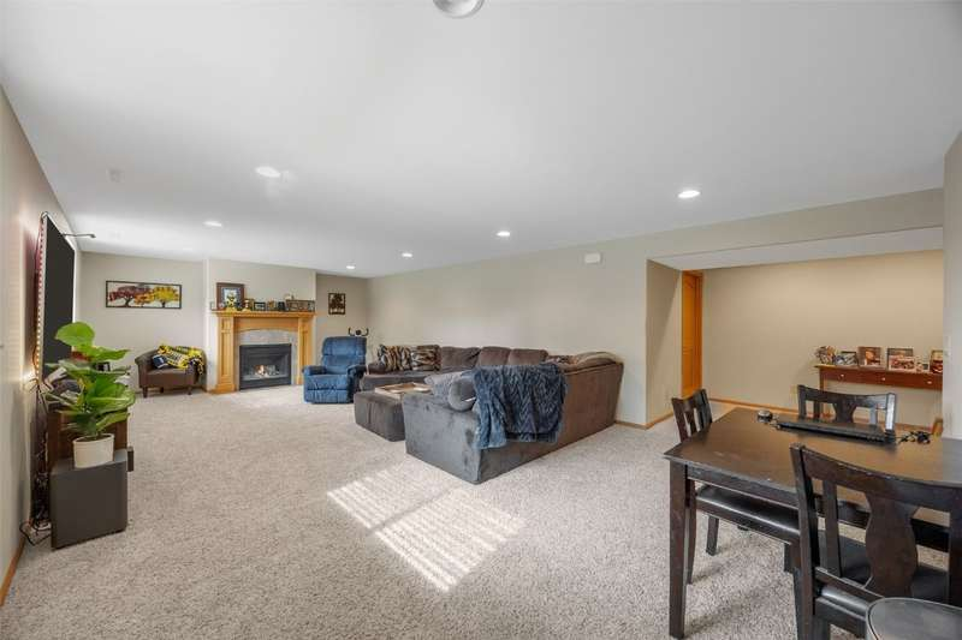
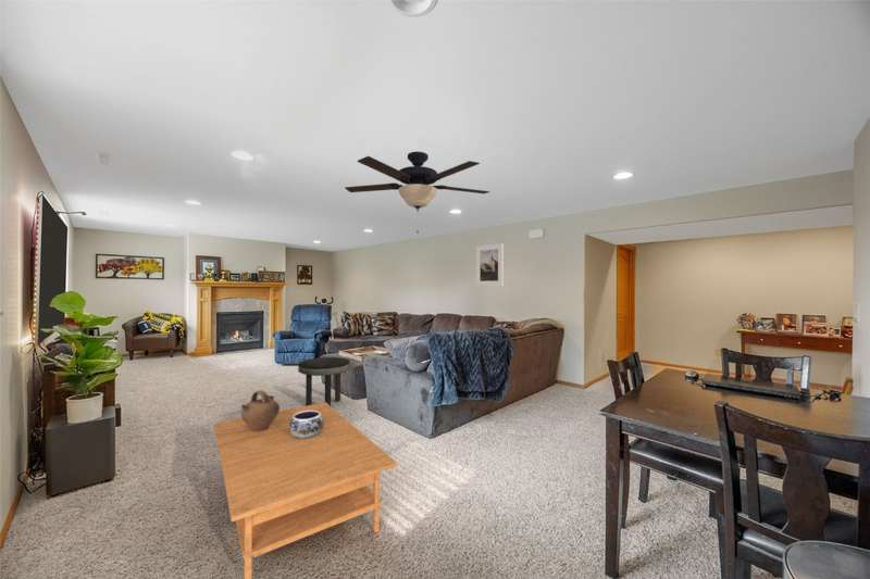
+ decorative bowl (307, 424)
+ ceiling fan (418, 196)
+ jug (259, 410)
+ side table (325, 382)
+ coffee table (294, 471)
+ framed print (488, 265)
